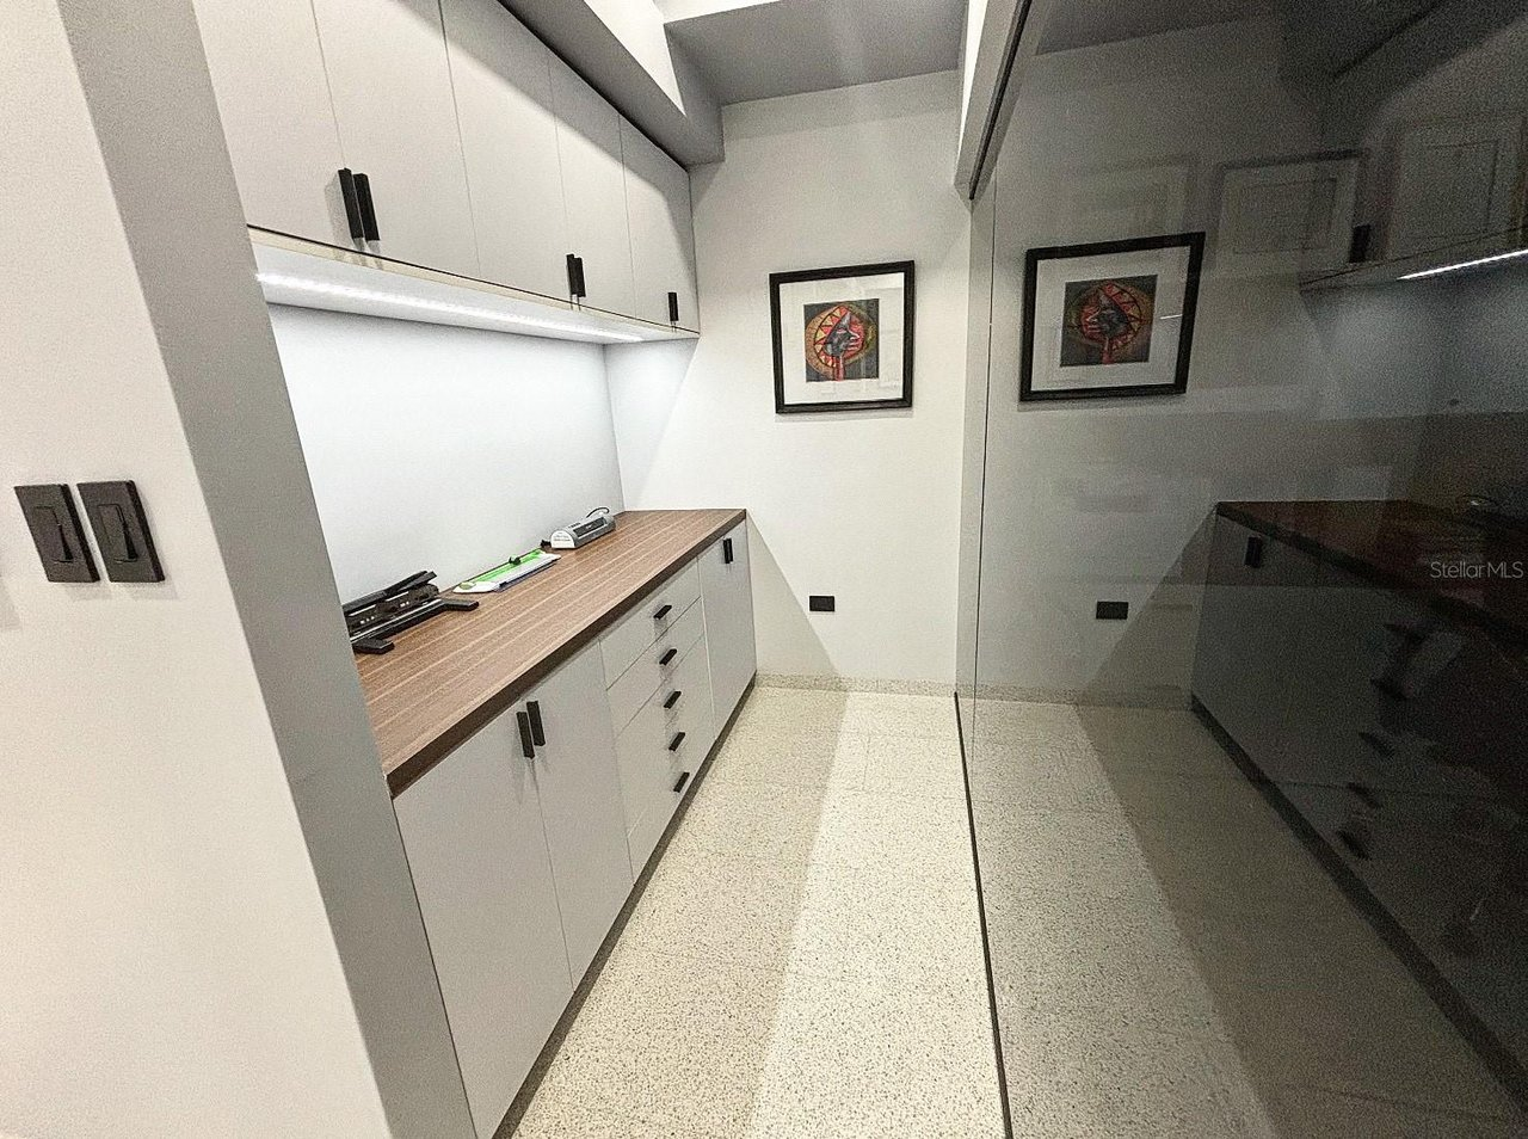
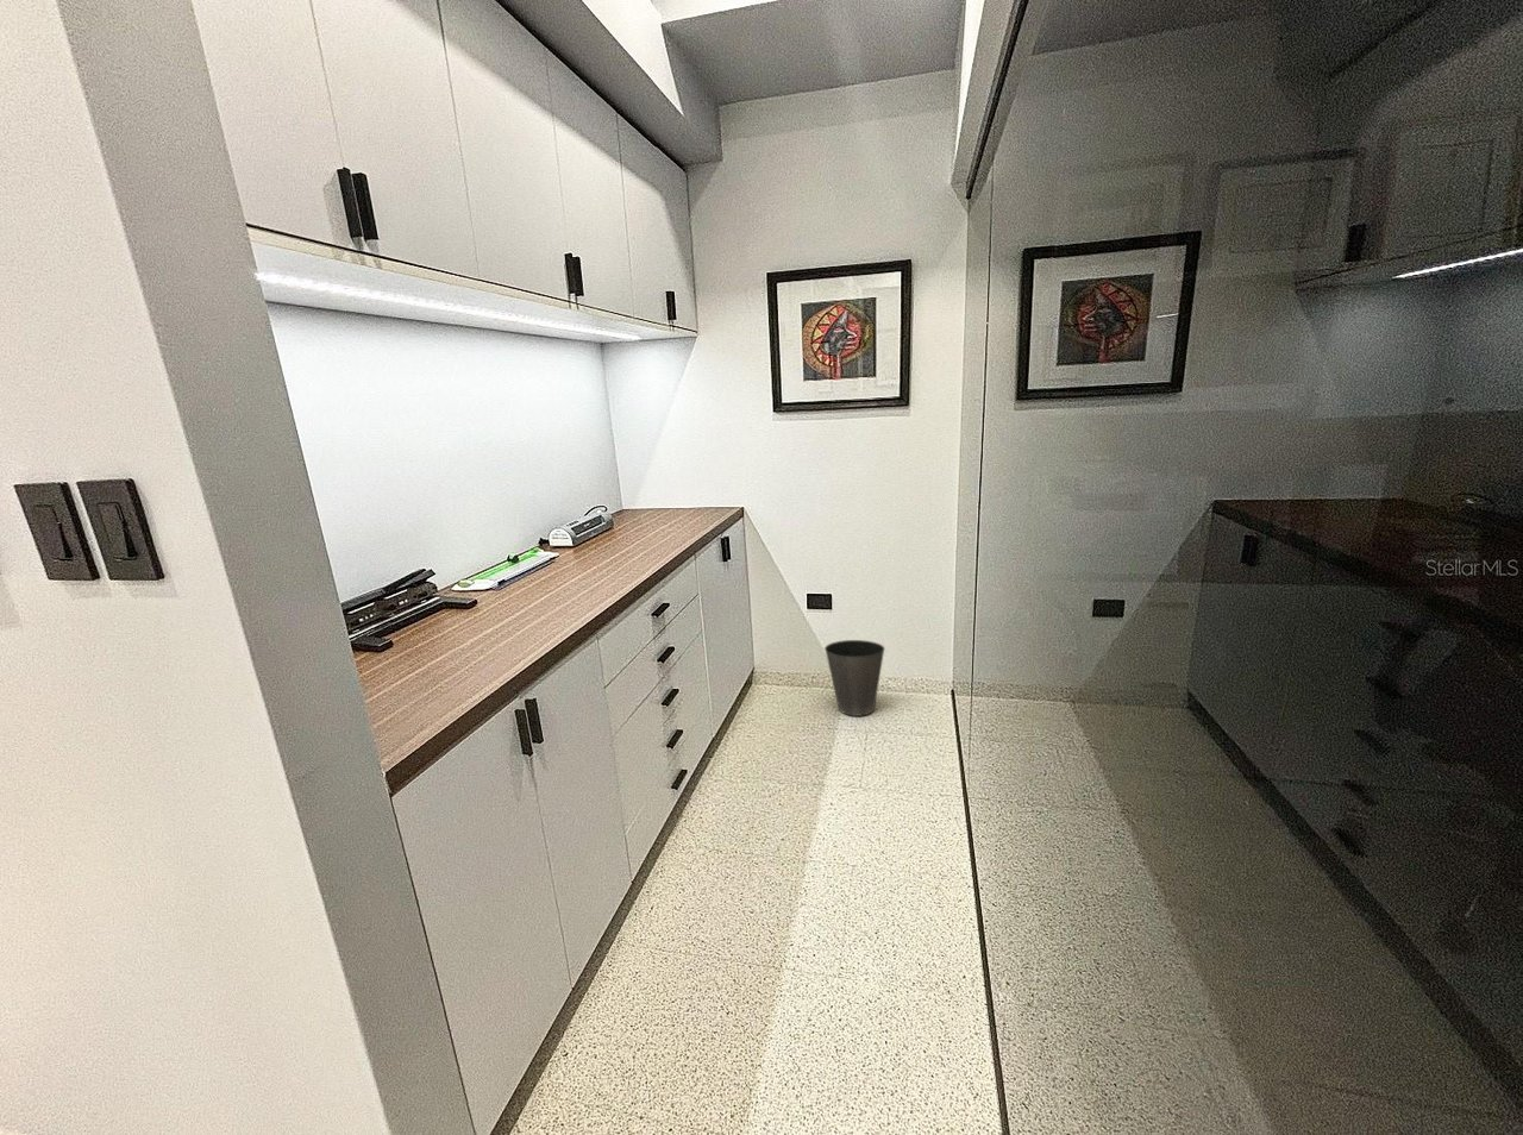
+ waste basket (854, 678)
